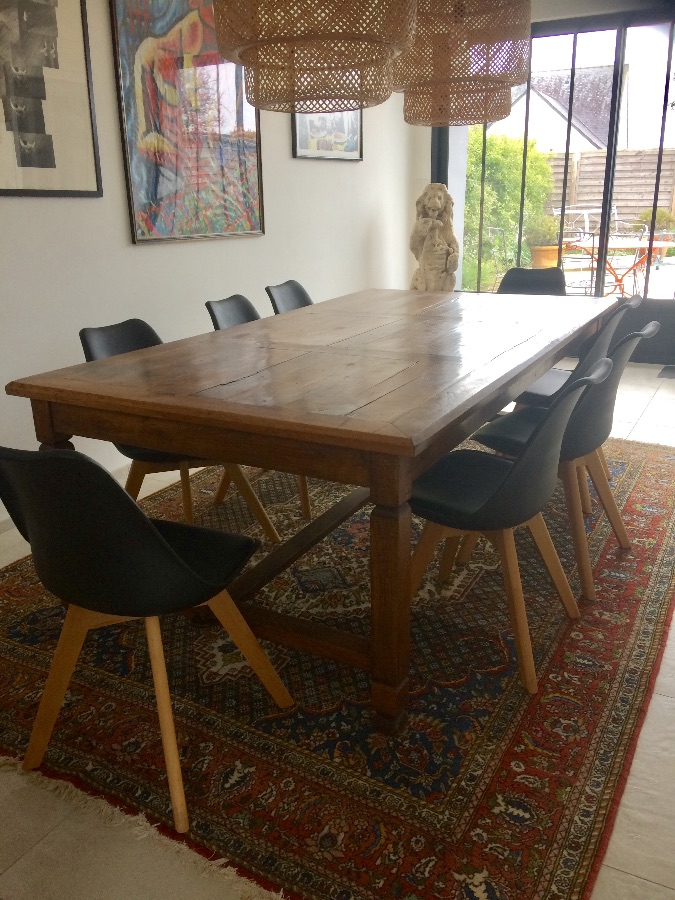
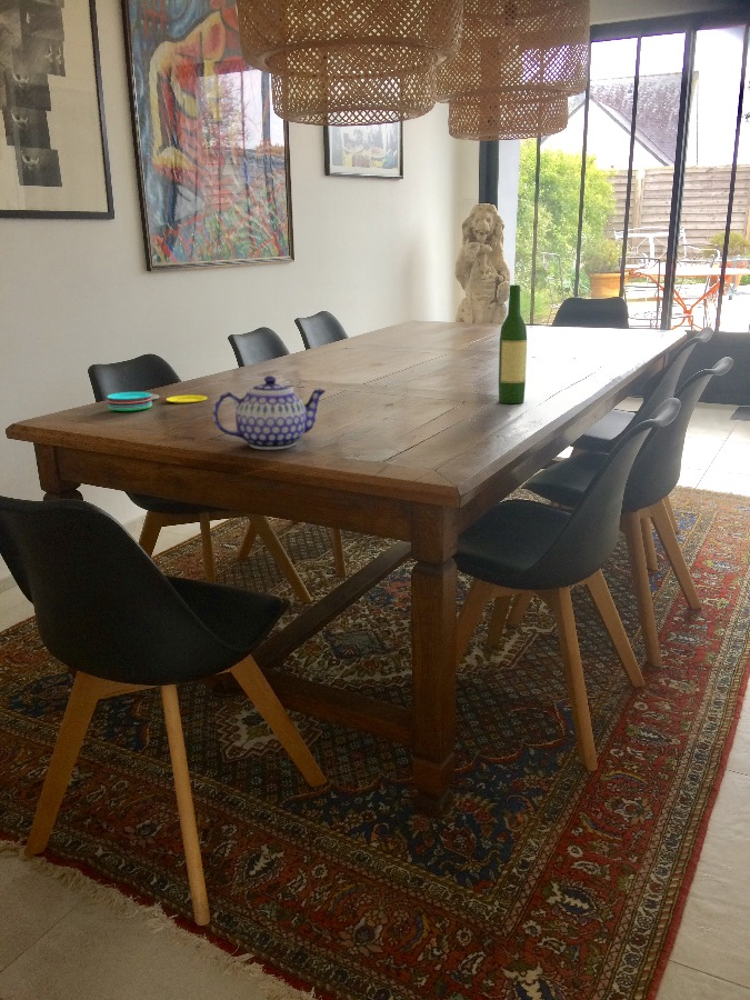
+ wine bottle (513, 343)
+ teapot (270, 410)
+ plate (147, 396)
